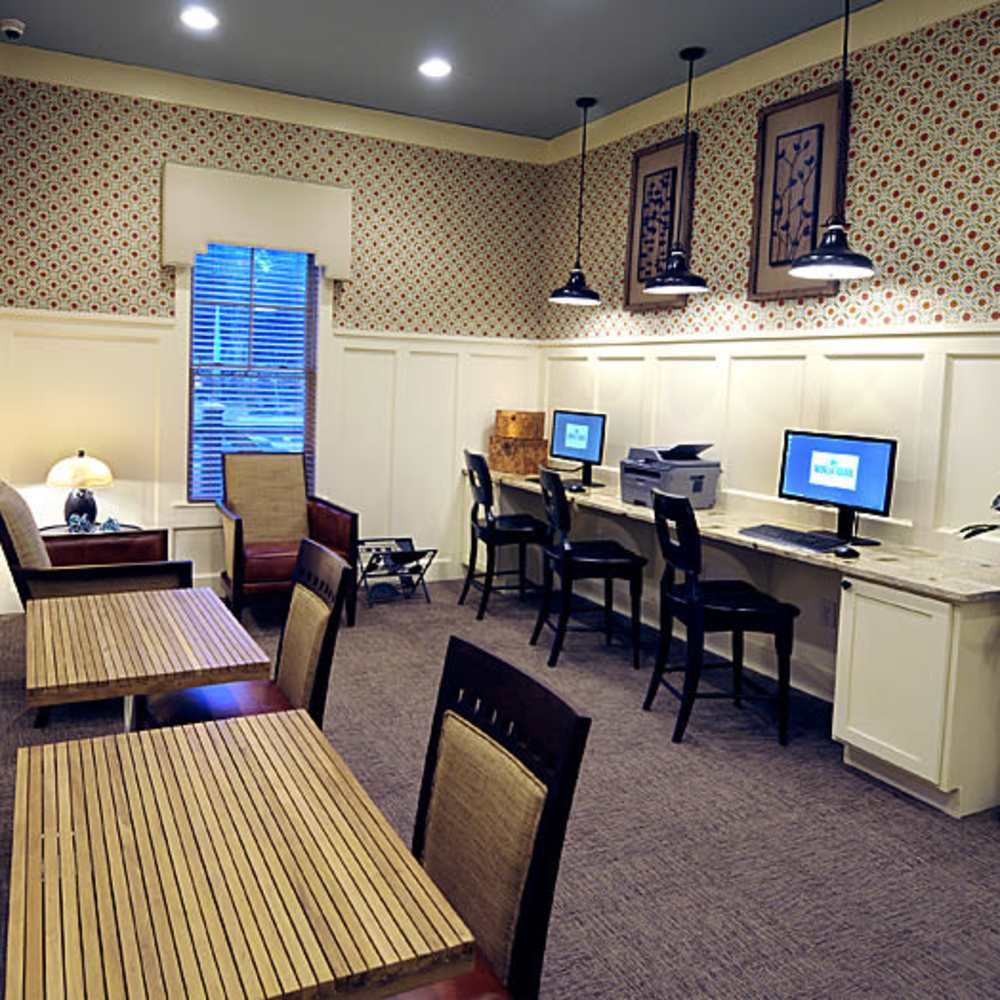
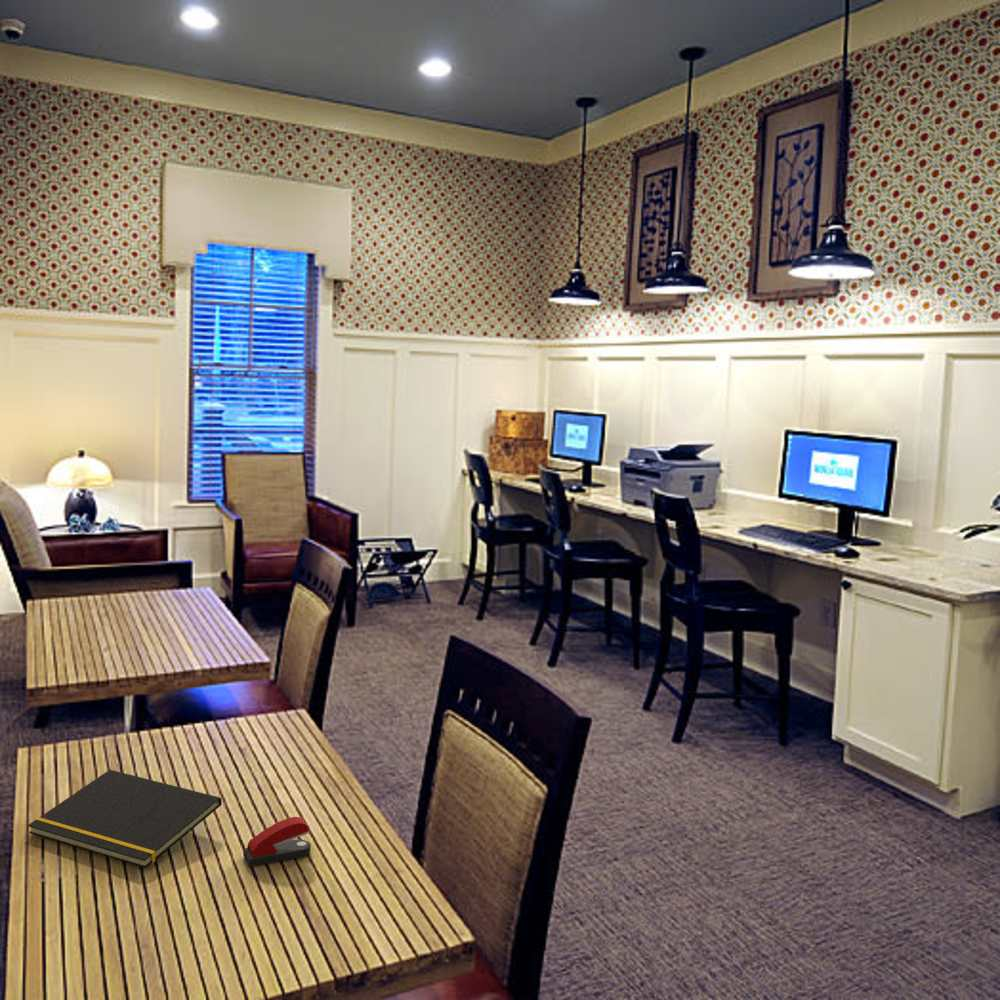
+ notepad (126, 815)
+ stapler (278, 838)
